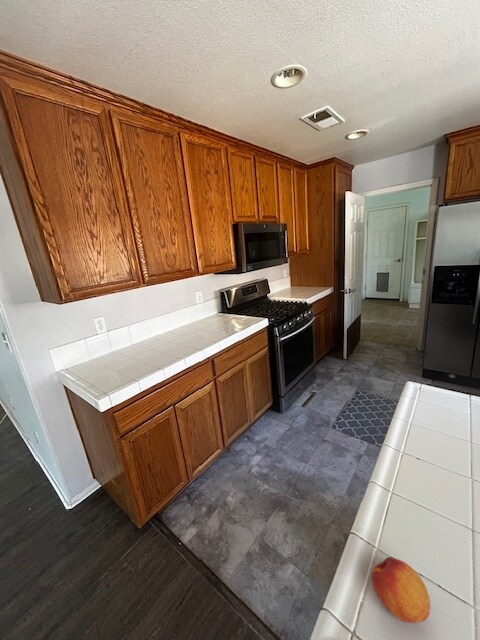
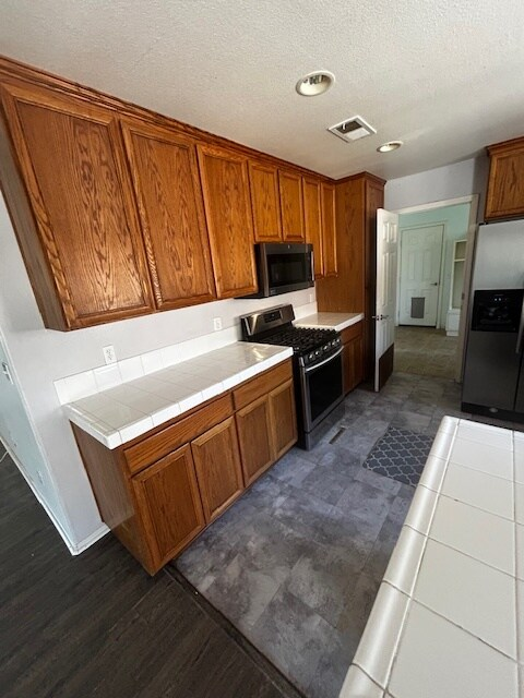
- fruit (400, 587)
